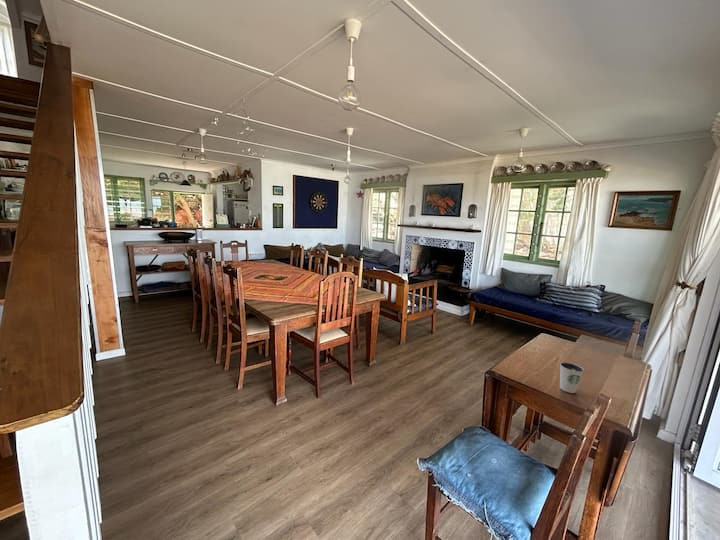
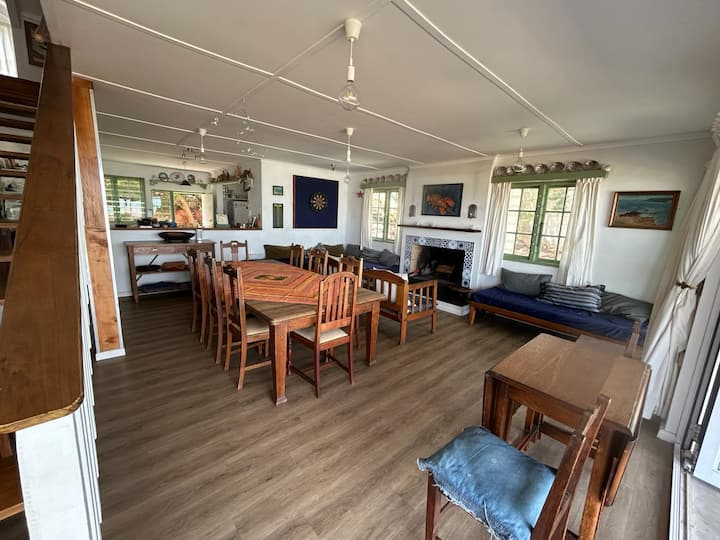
- dixie cup (569, 378)
